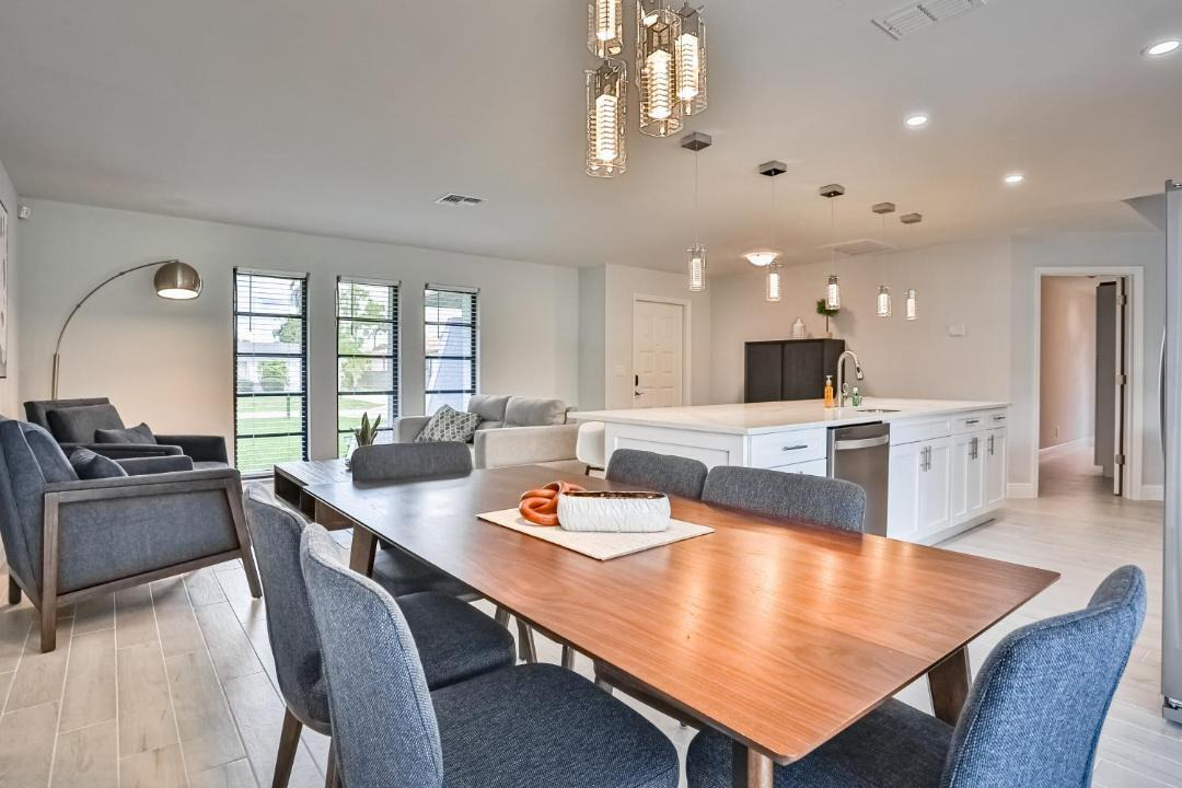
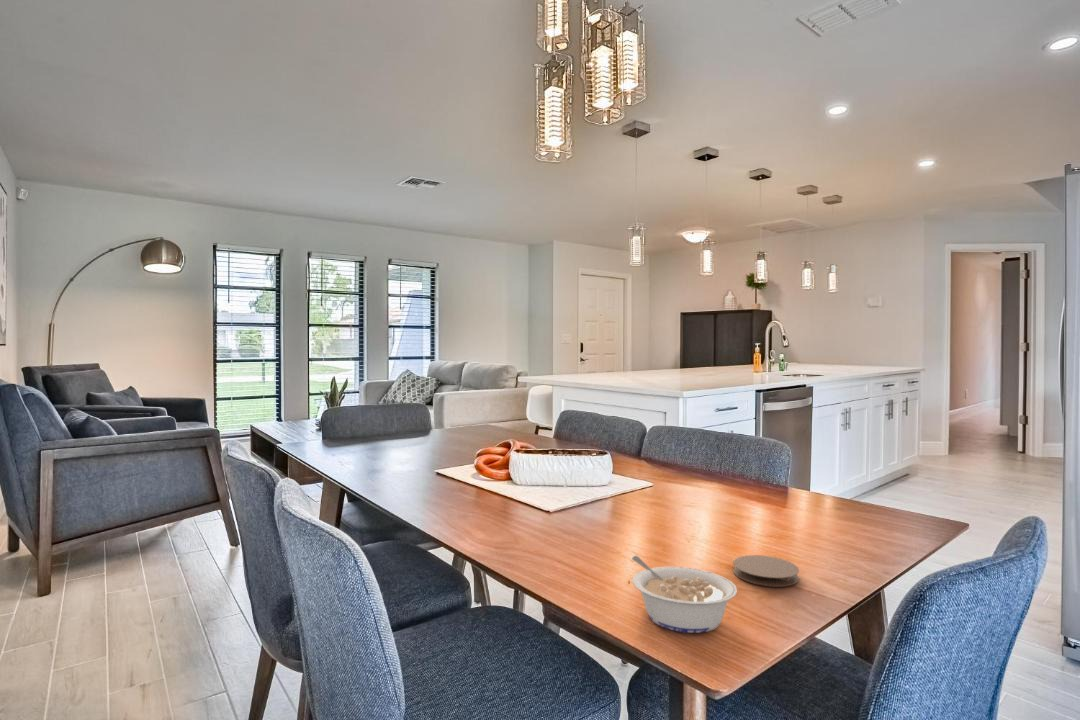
+ legume (679, 596)
+ coaster (765, 569)
